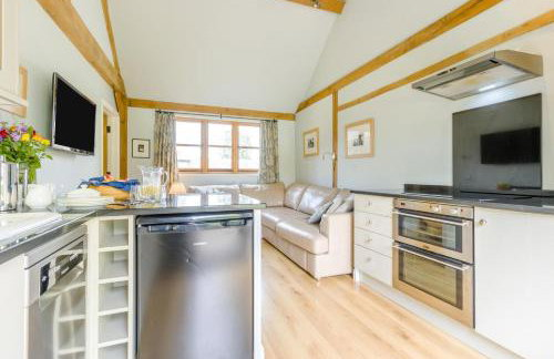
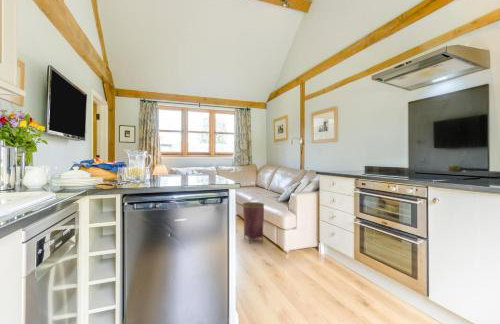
+ woven basket (253, 221)
